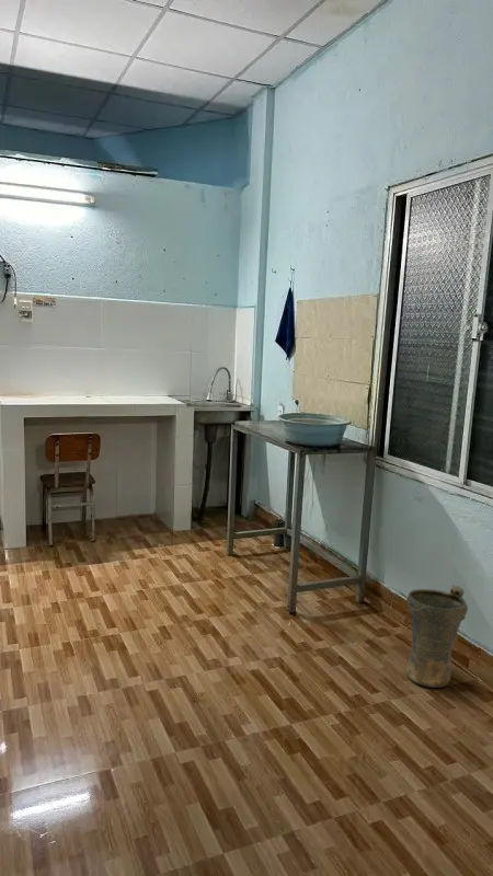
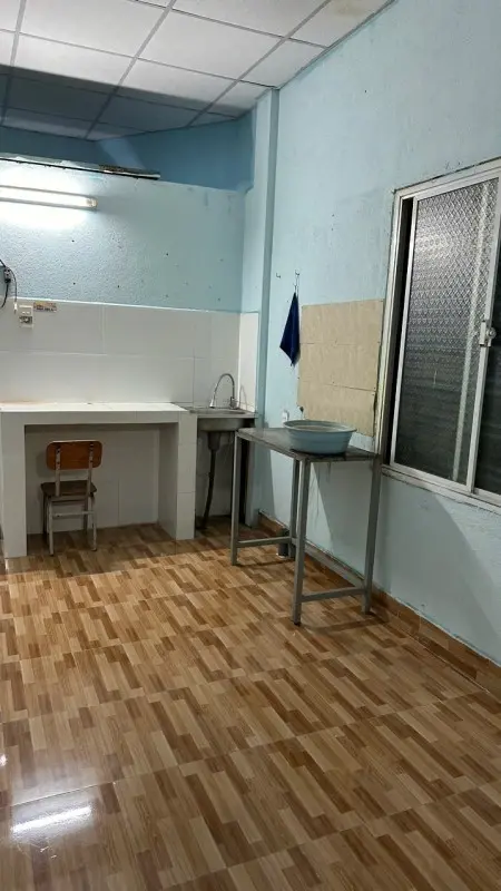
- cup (435, 633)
